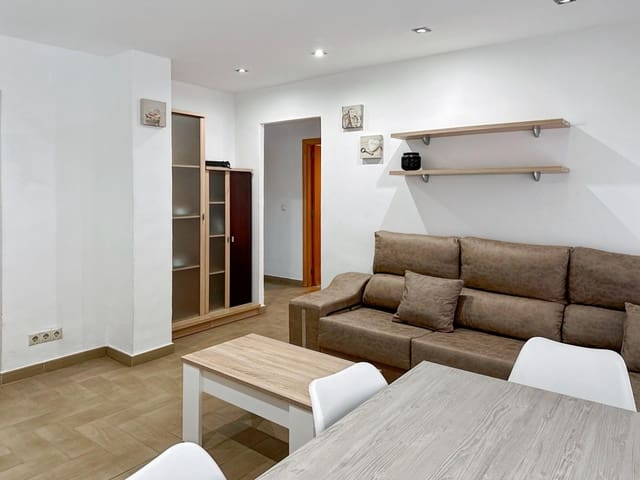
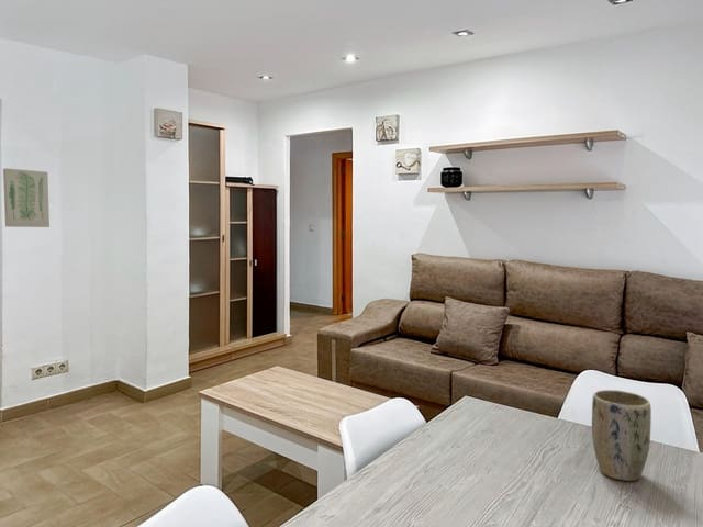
+ wall art (26, 199)
+ plant pot (620, 435)
